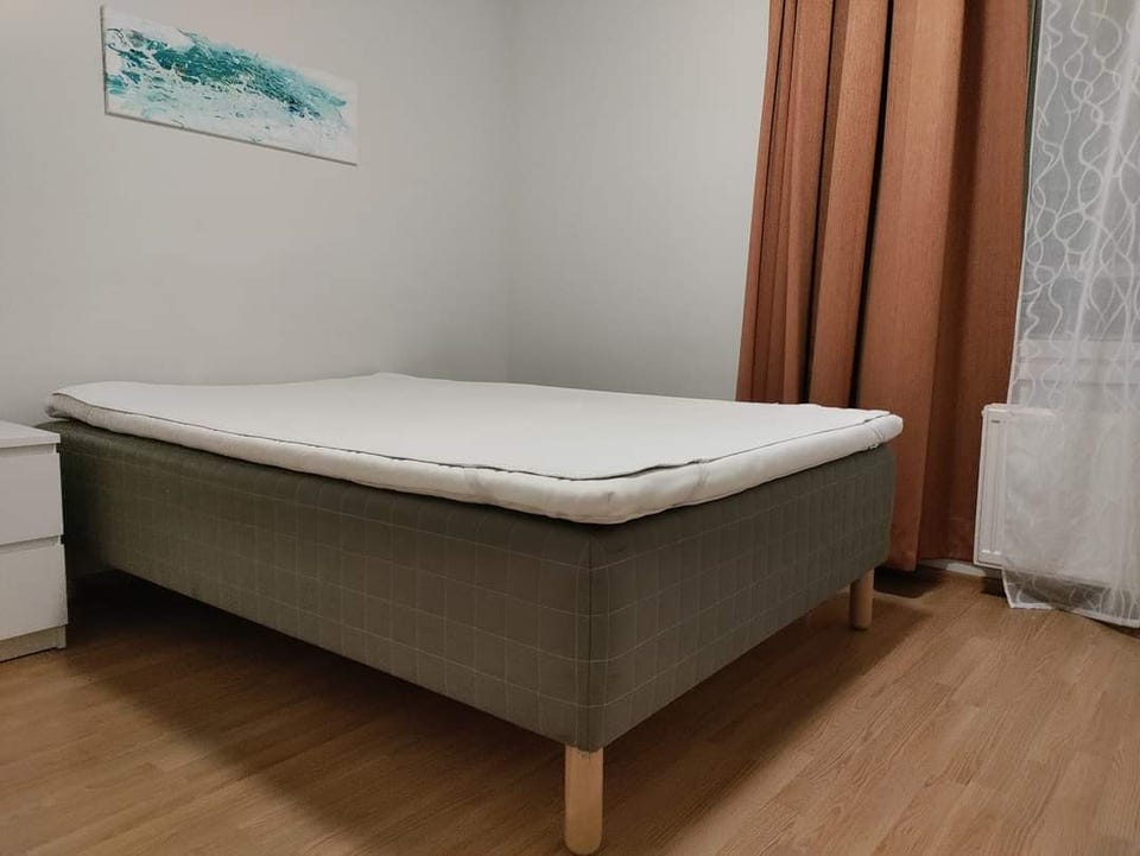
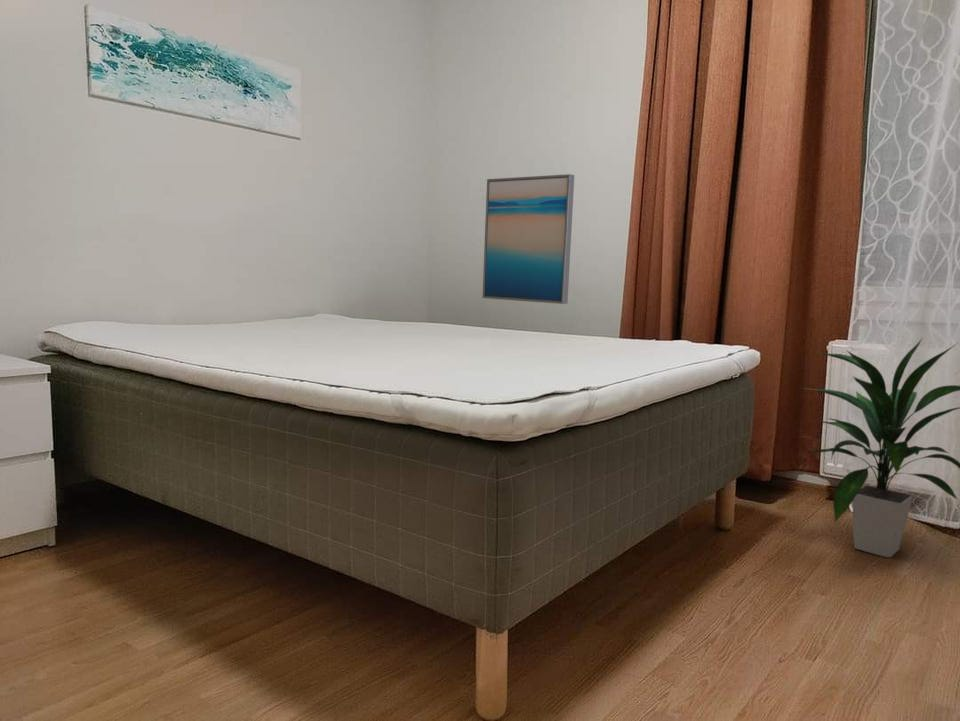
+ wall art (526, 239)
+ indoor plant (880, 444)
